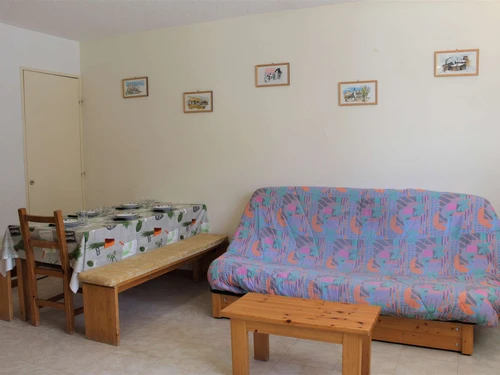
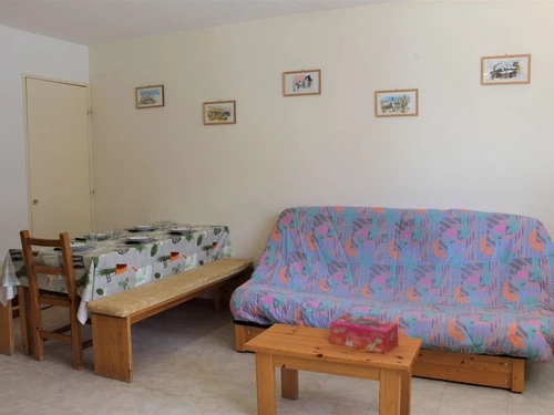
+ tissue box (363, 333)
